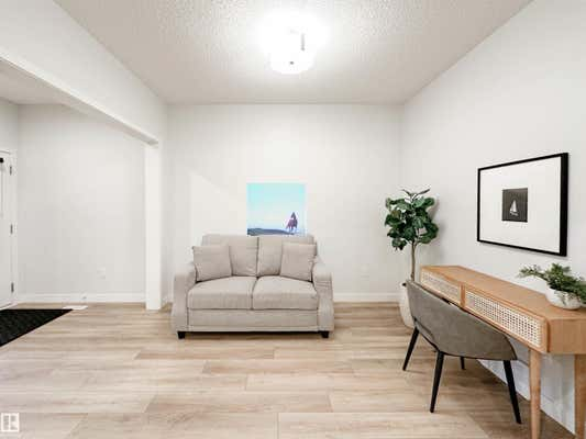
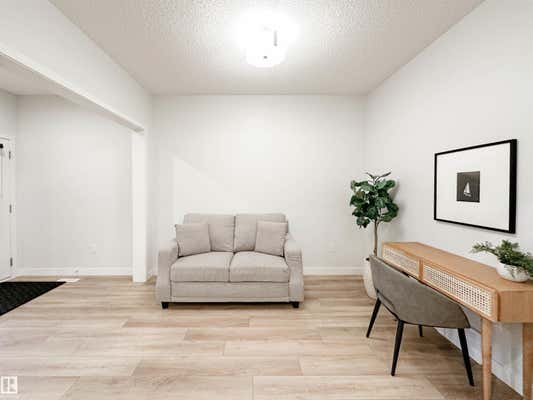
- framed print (276, 212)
